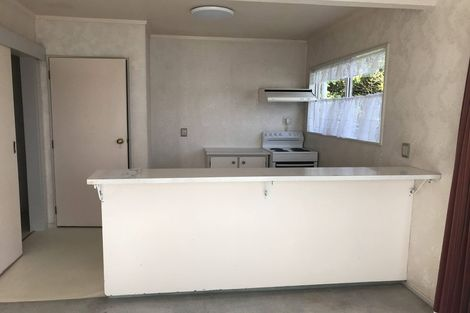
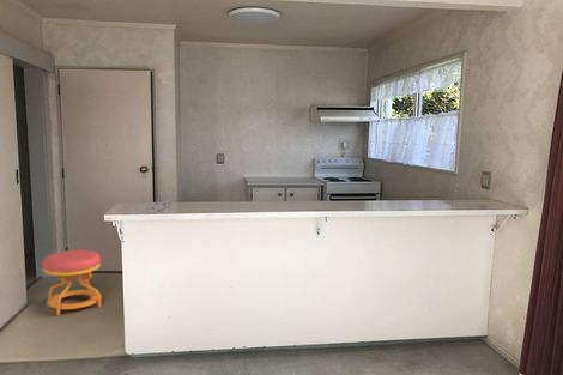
+ stool (75, 278)
